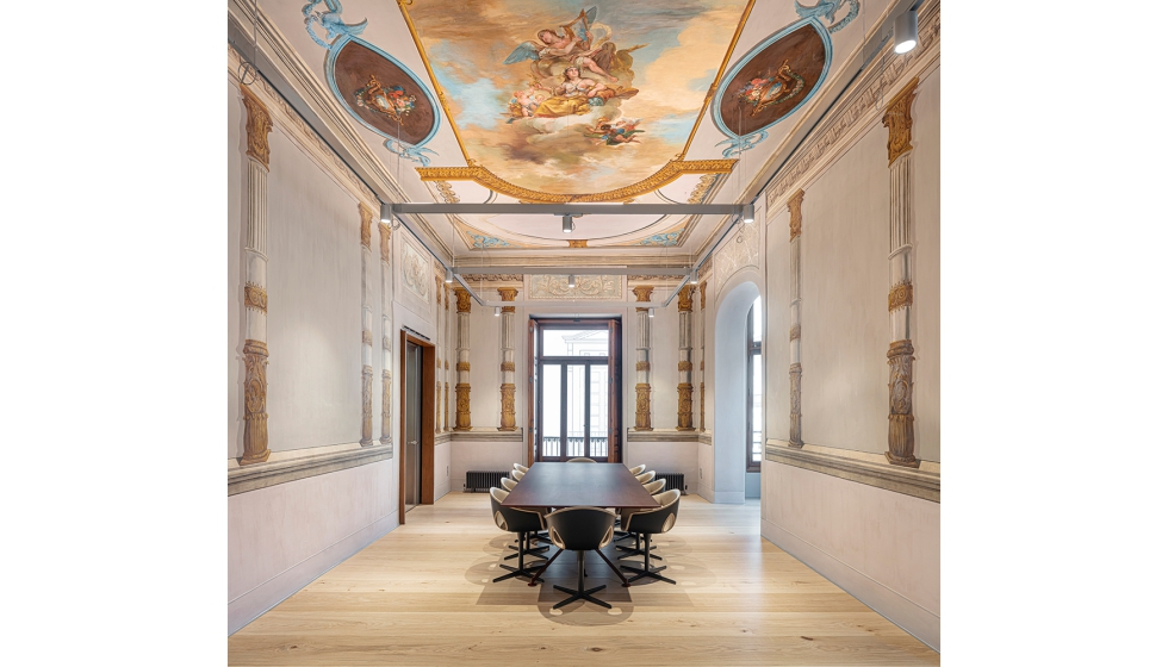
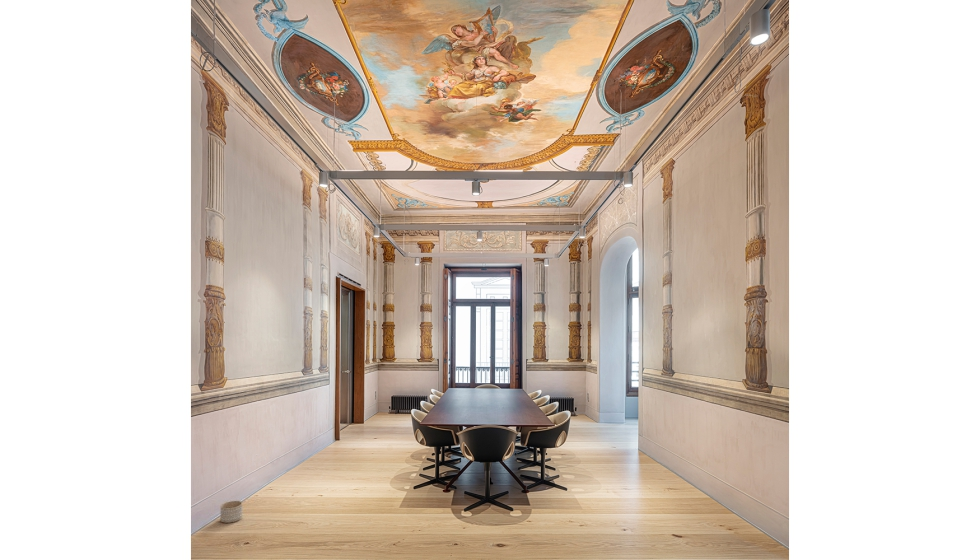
+ planter (231, 512)
